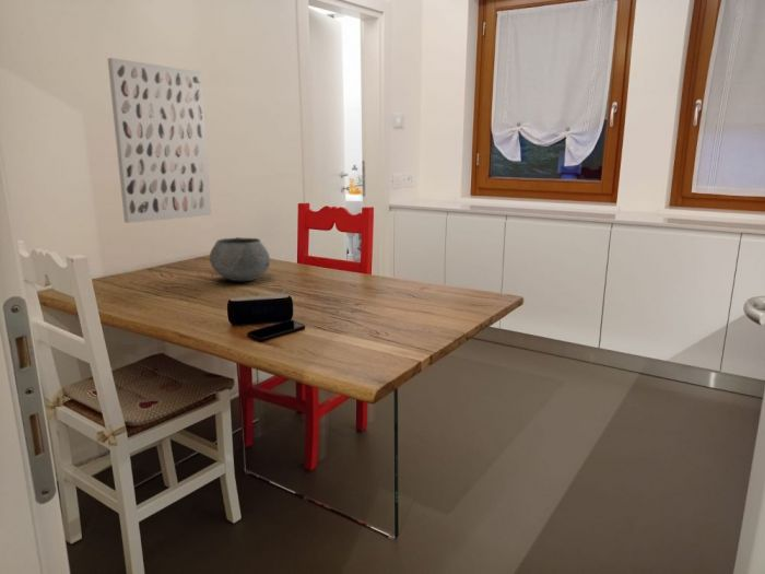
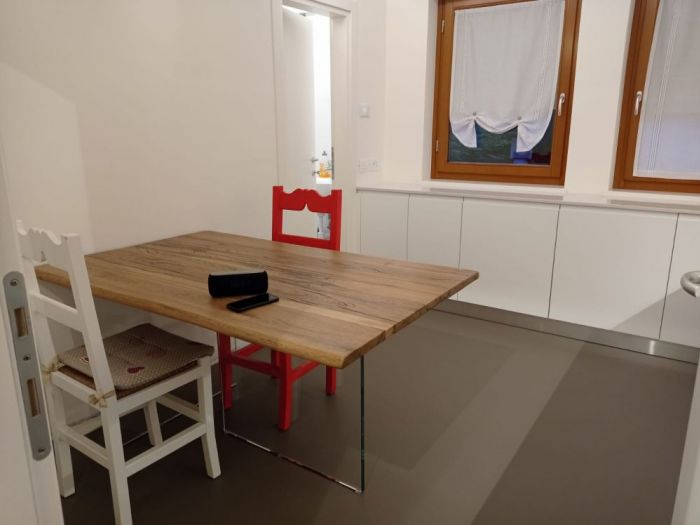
- bowl (240, 259)
- wall art (164, 143)
